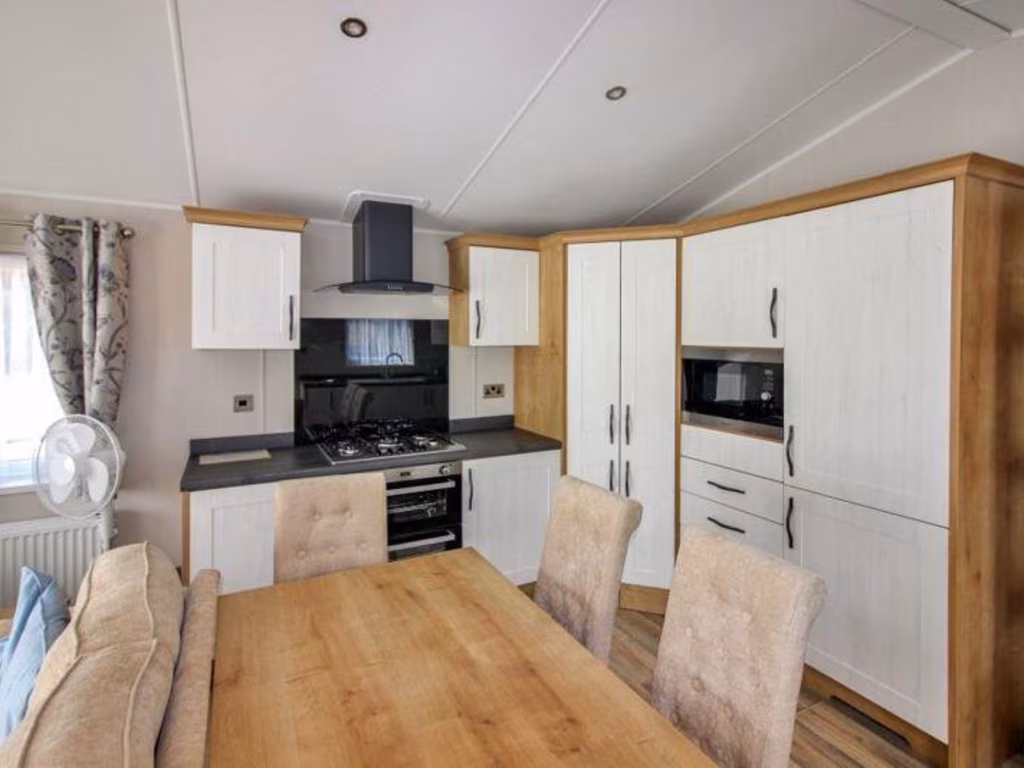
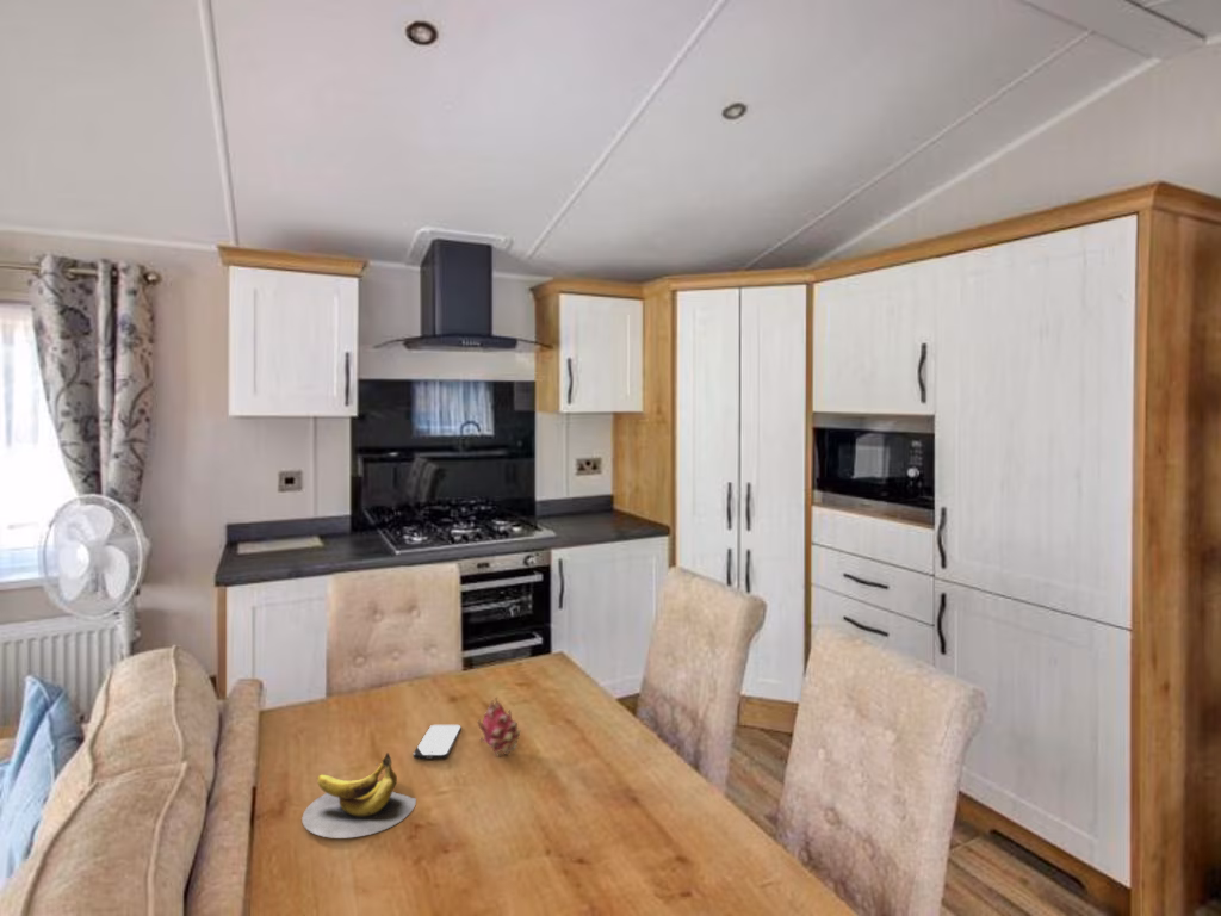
+ smartphone (438, 741)
+ fruit (500, 725)
+ banana (360, 780)
